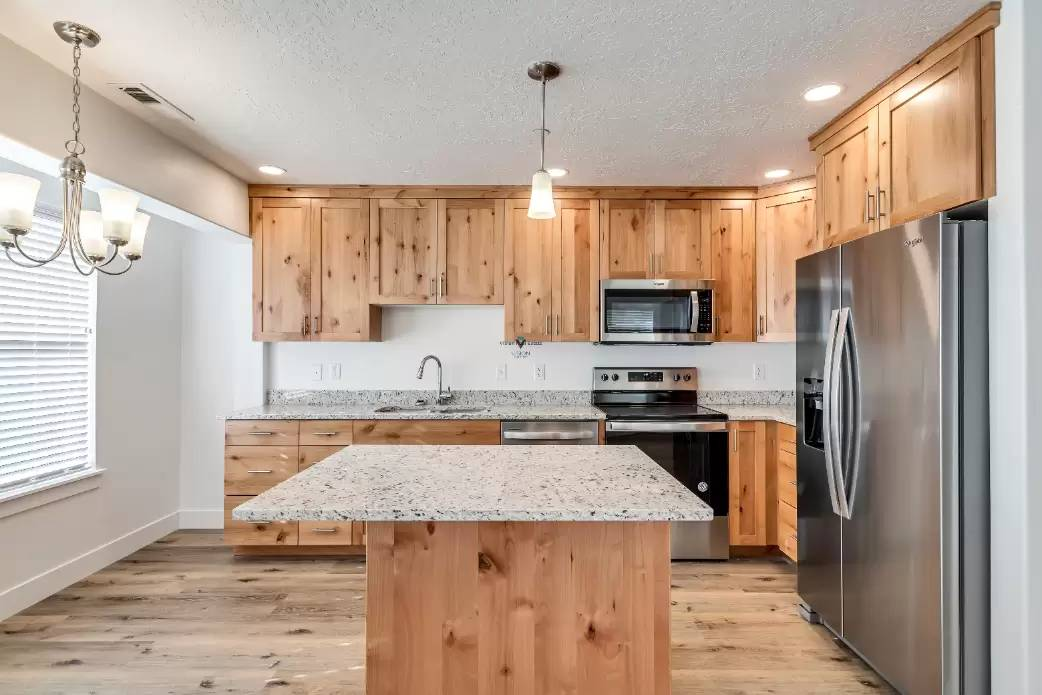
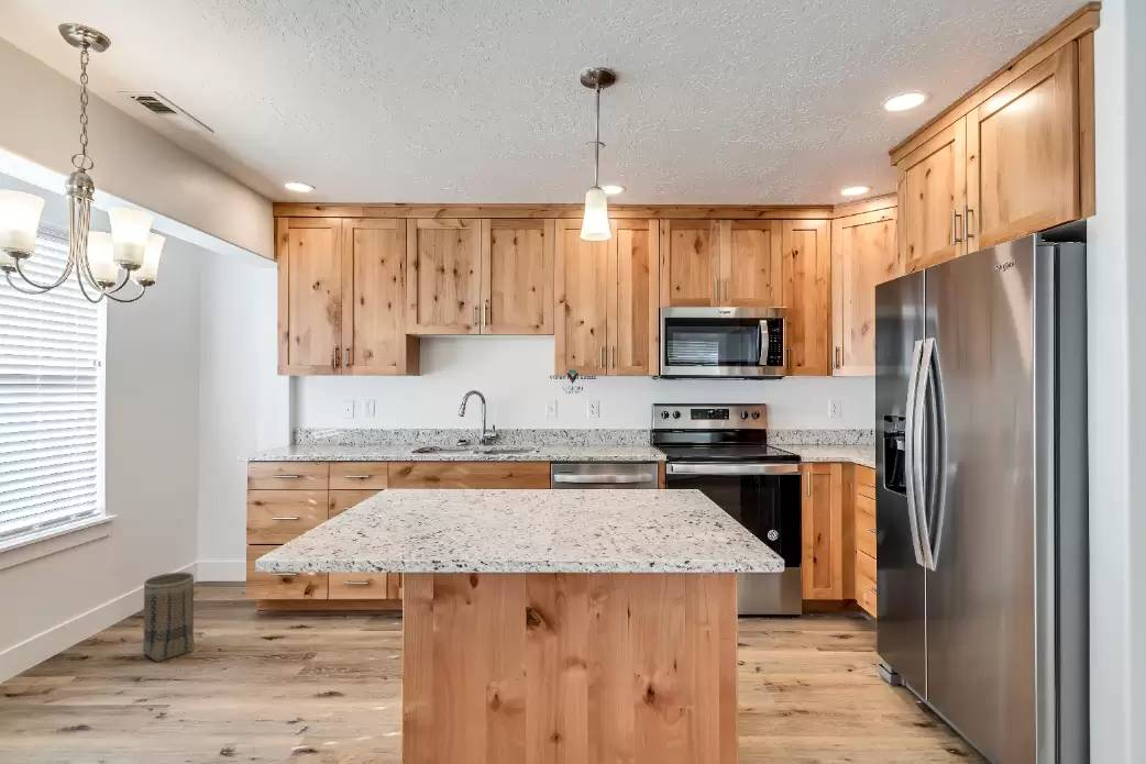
+ basket (168, 614)
